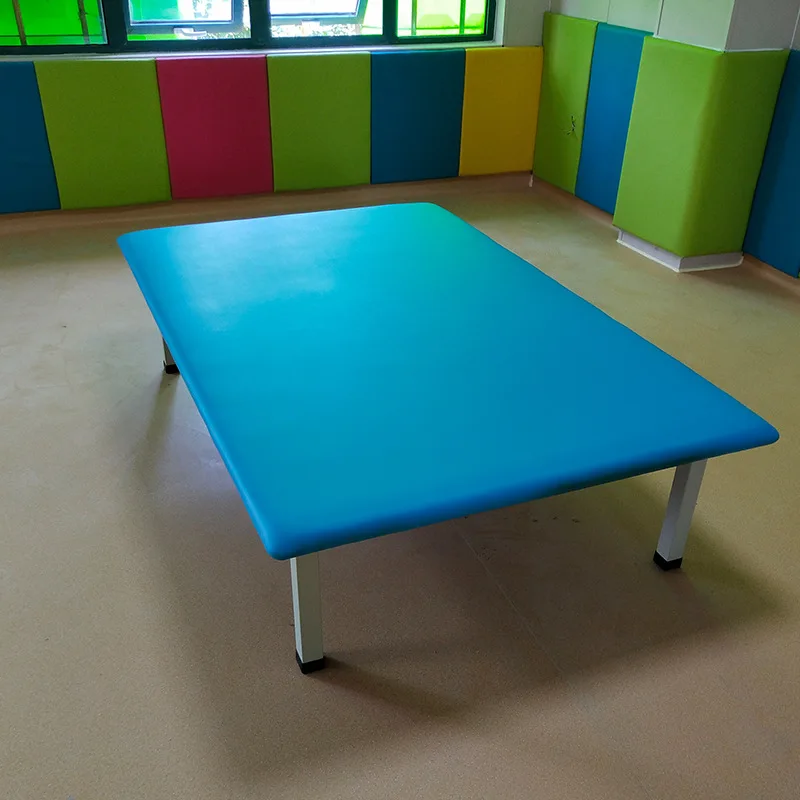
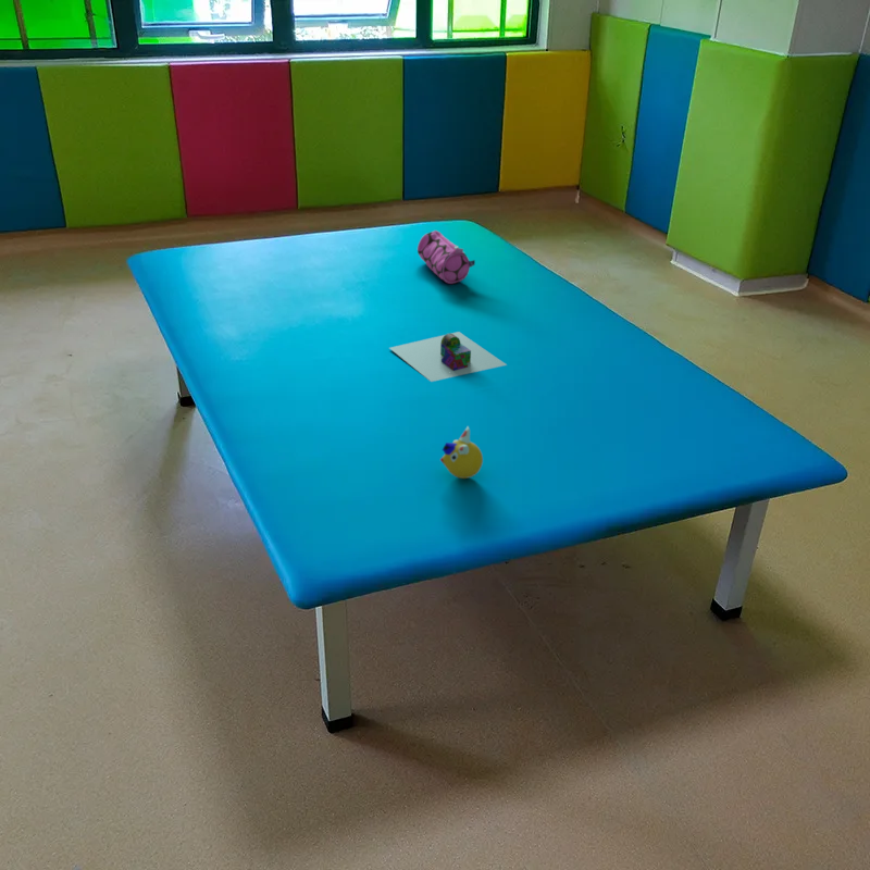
+ animal mask (461, 456)
+ pencil case (443, 254)
+ toy blocks (452, 350)
